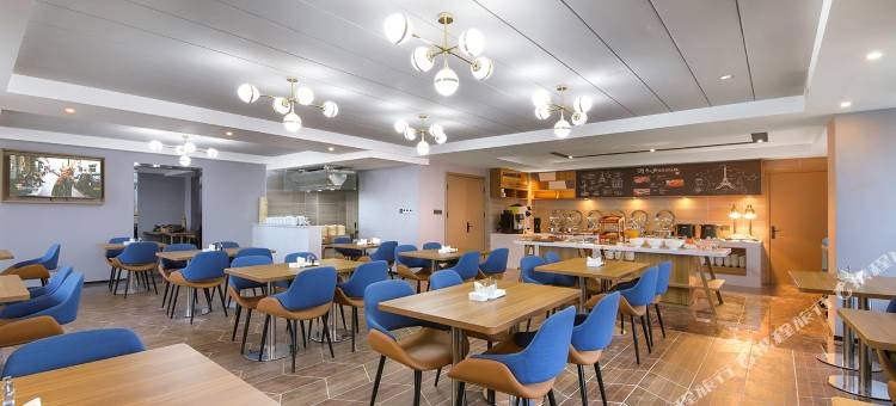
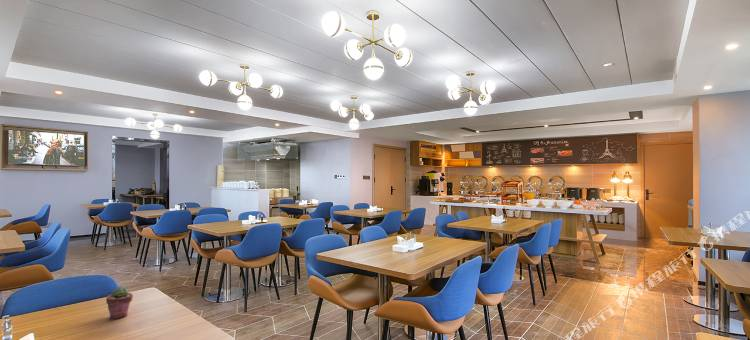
+ potted succulent (119, 301)
